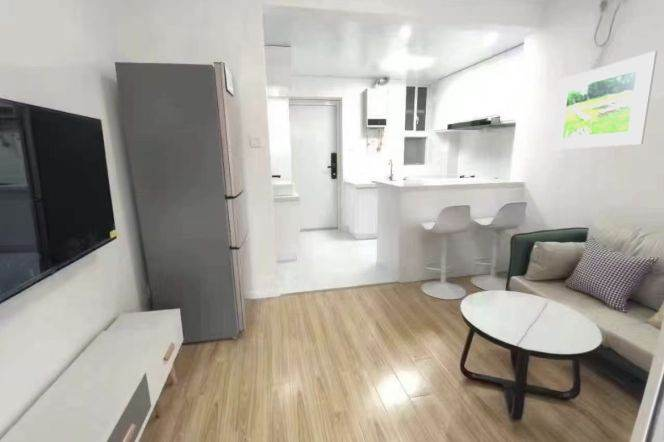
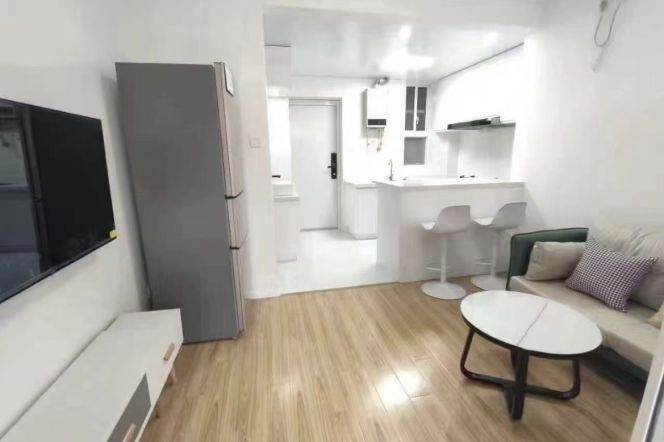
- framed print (595, 108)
